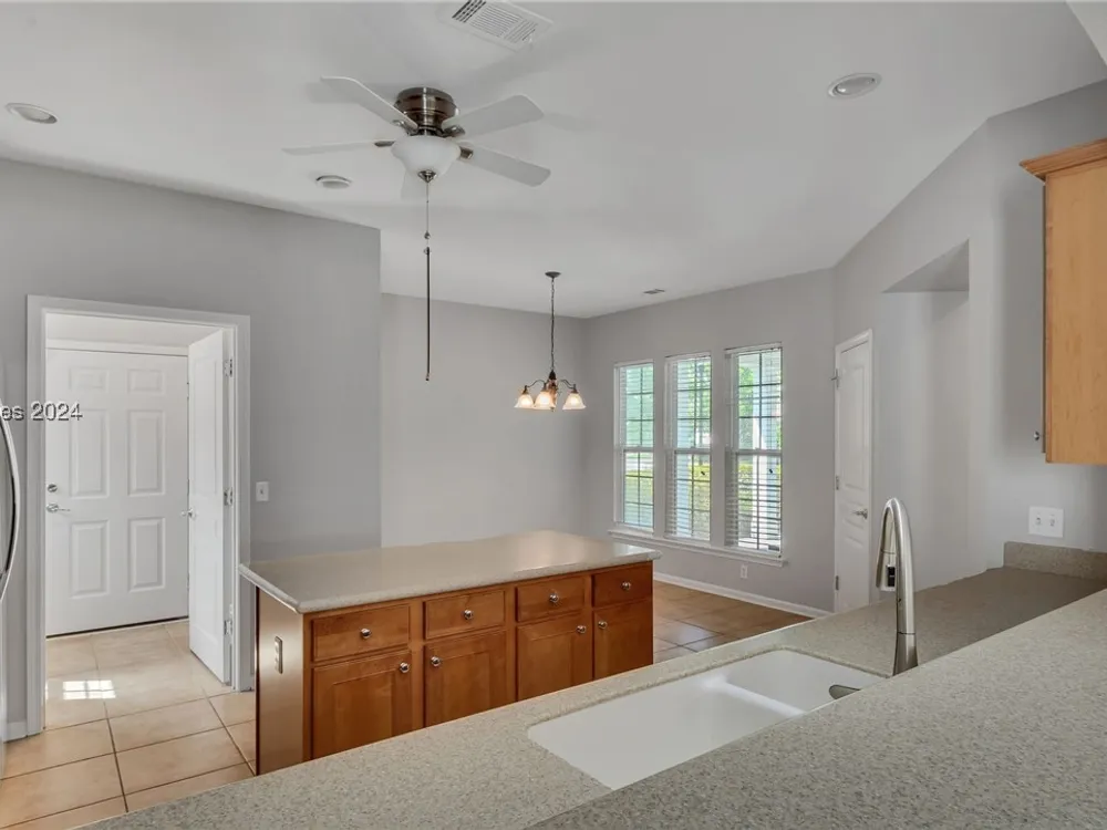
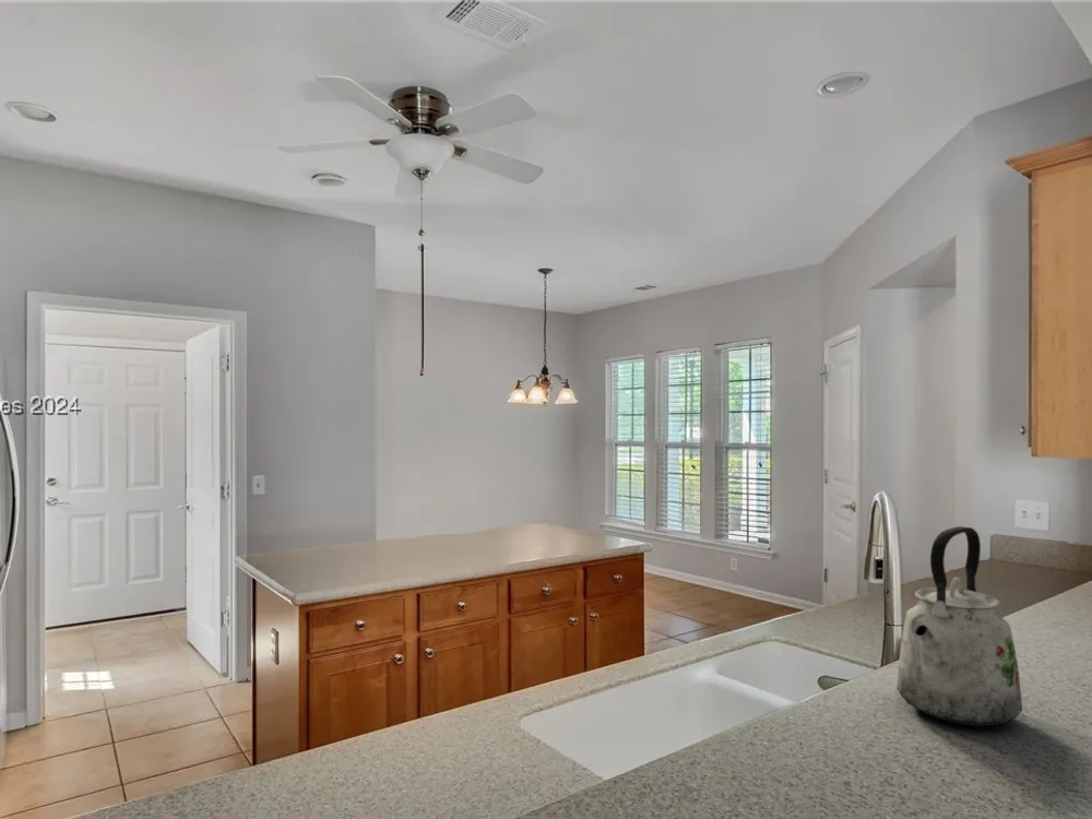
+ kettle (949, 624)
